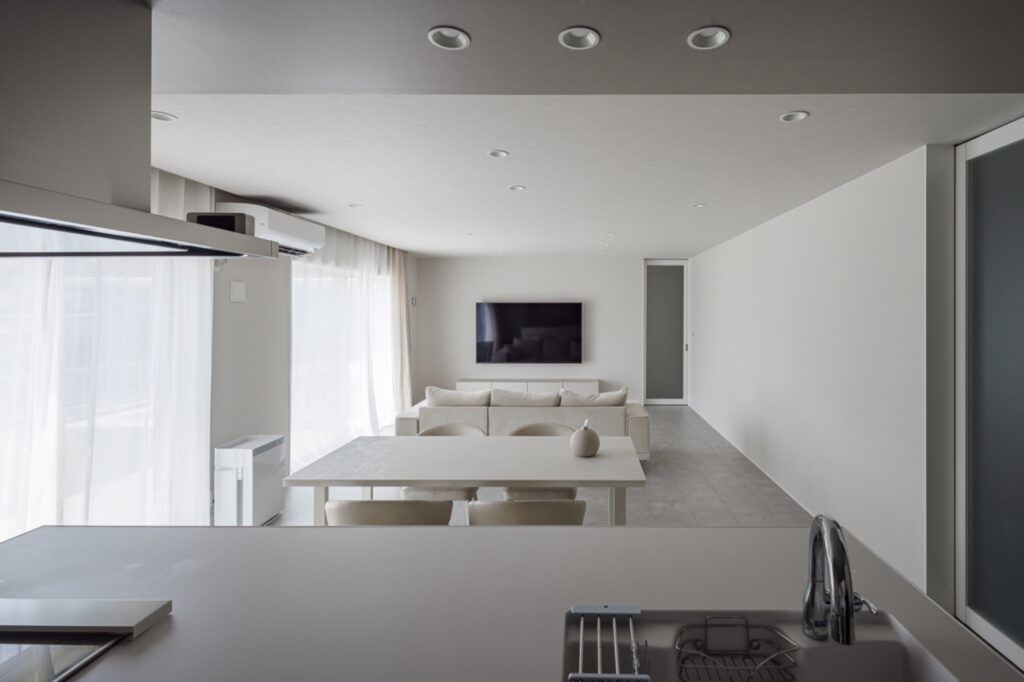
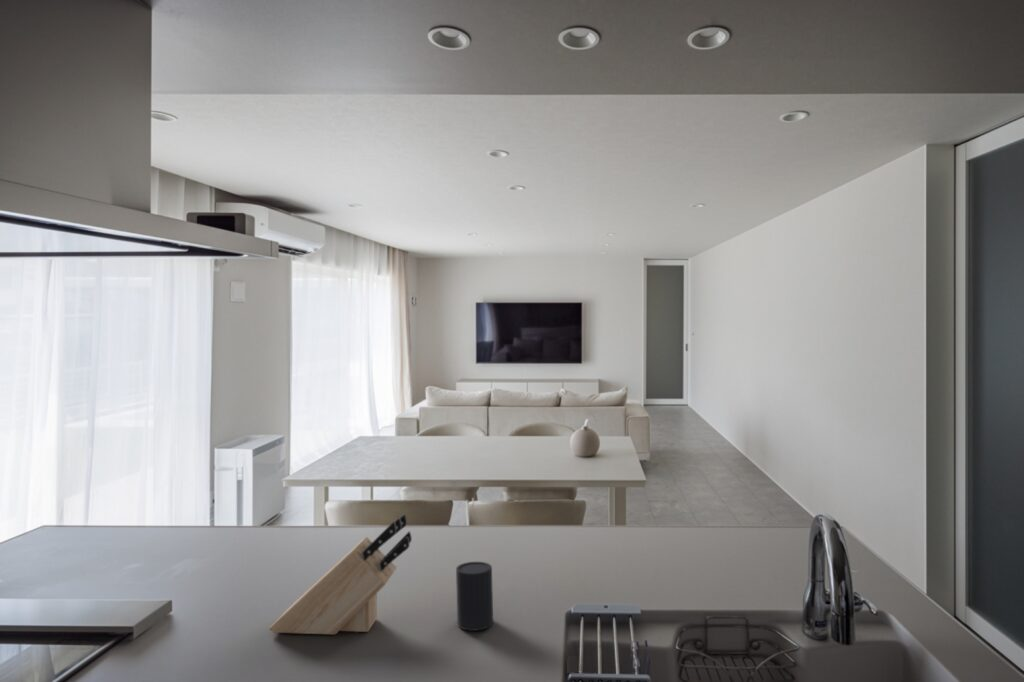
+ cup (474, 594)
+ knife block (344, 570)
